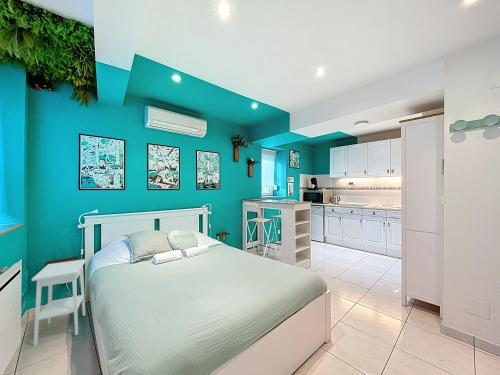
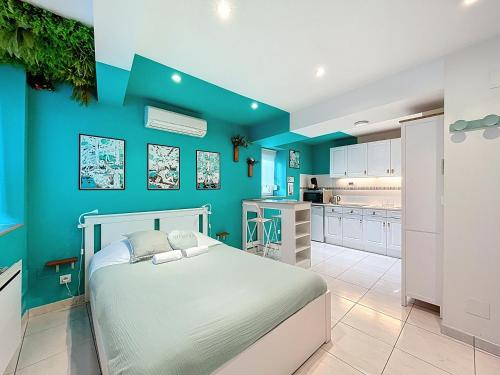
- side table (62, 299)
